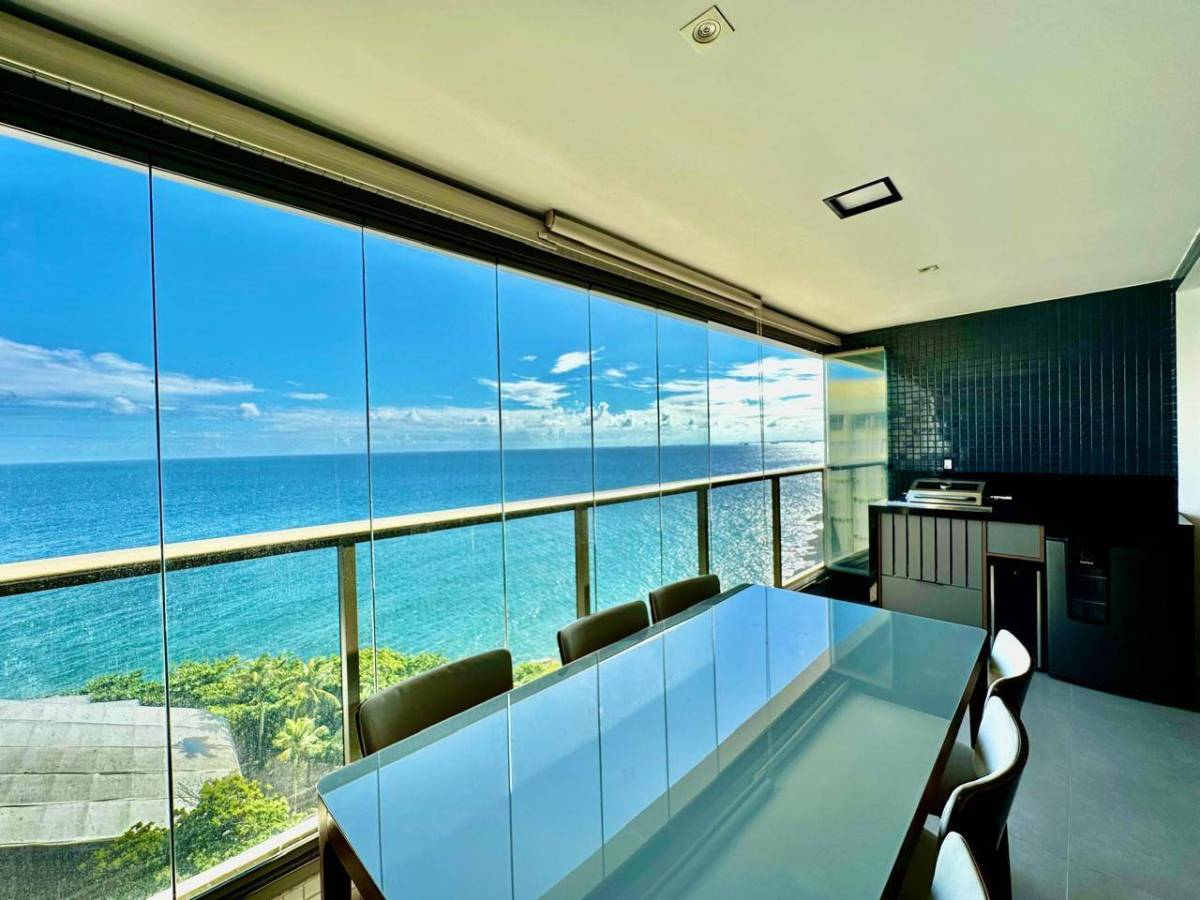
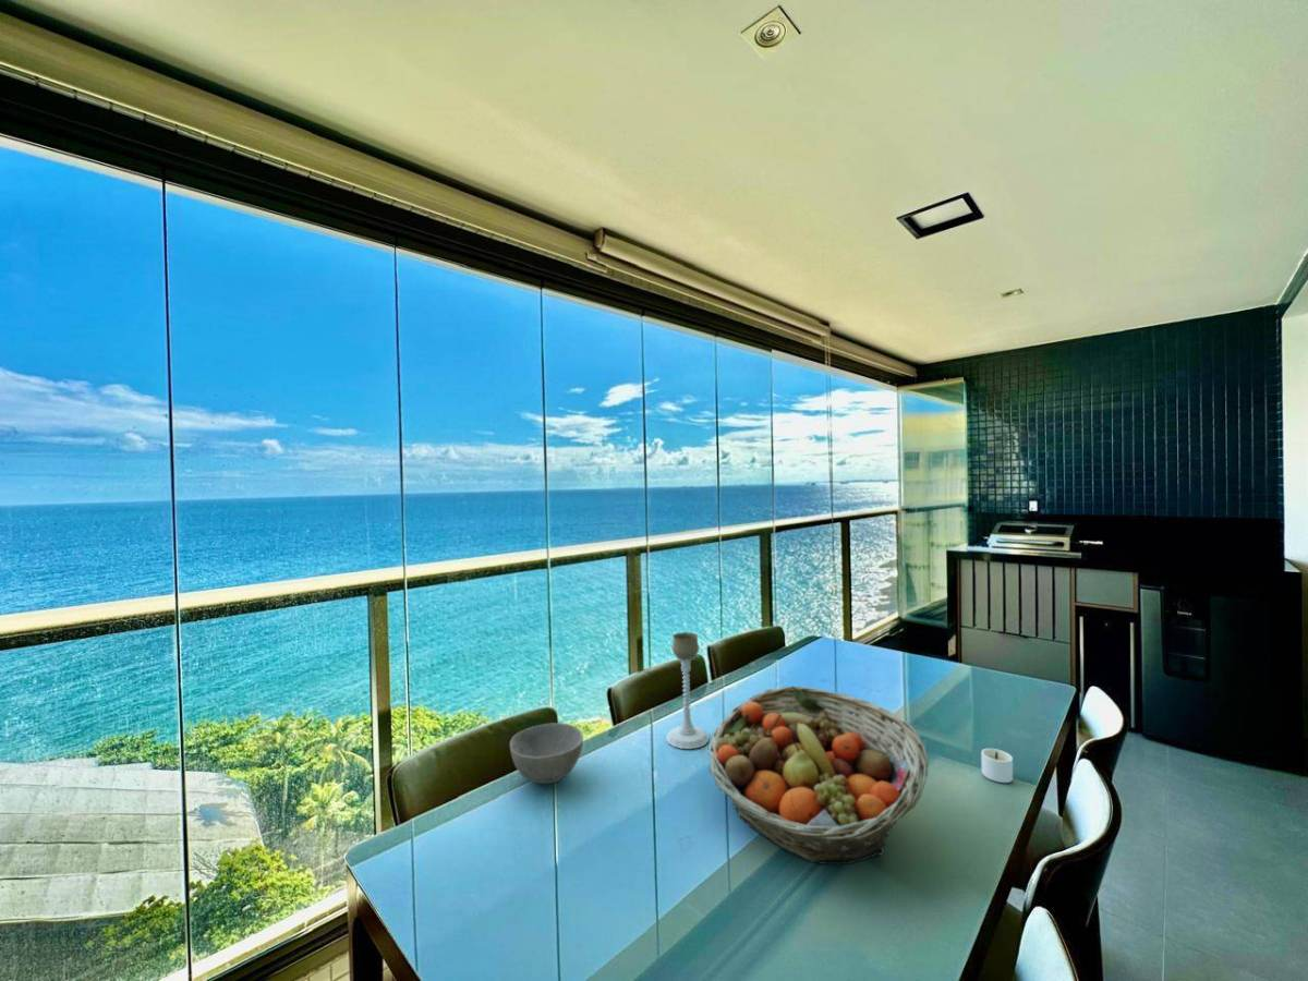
+ candle holder (686, 687)
+ bowl (547, 758)
+ candle (1004, 766)
+ fruit basket (809, 764)
